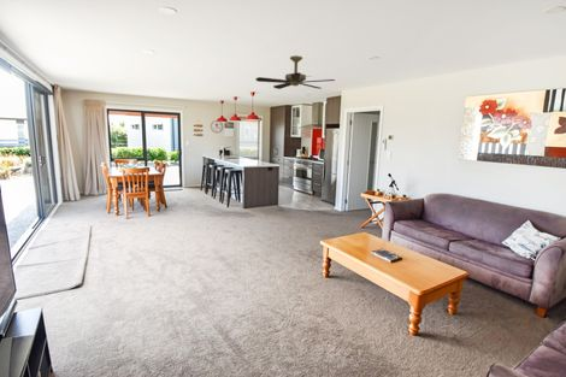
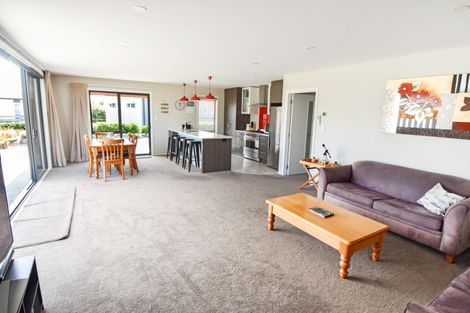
- ceiling fan (295, 70)
